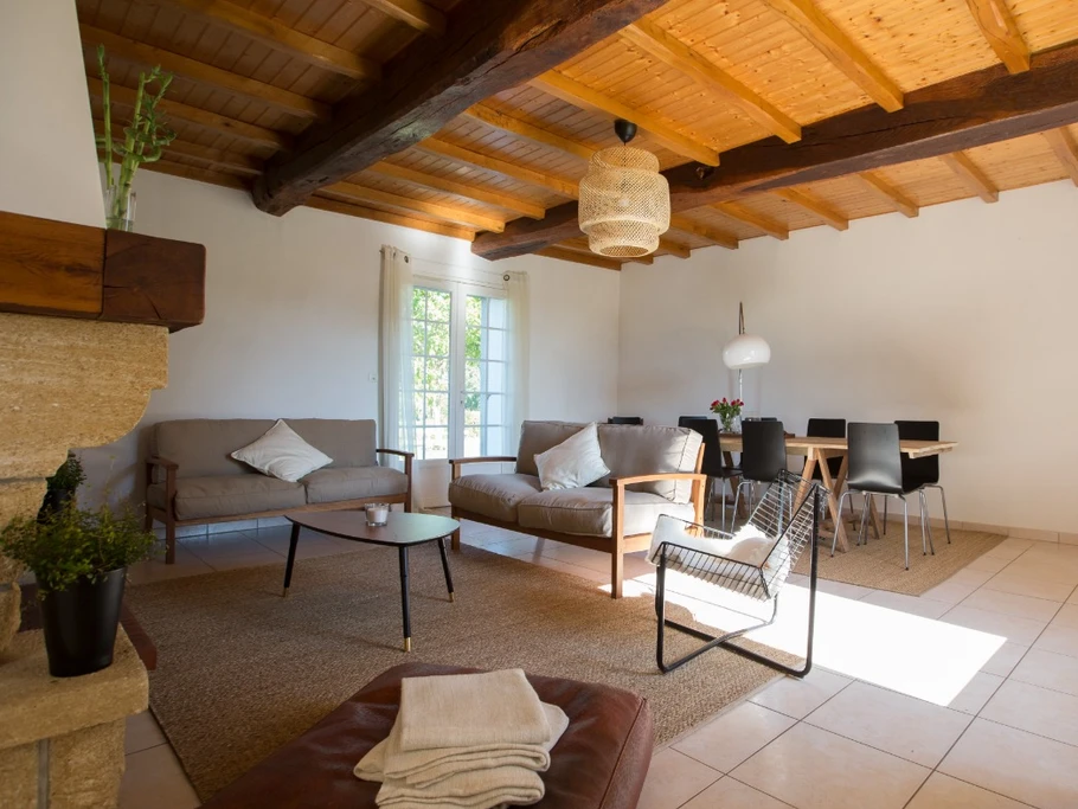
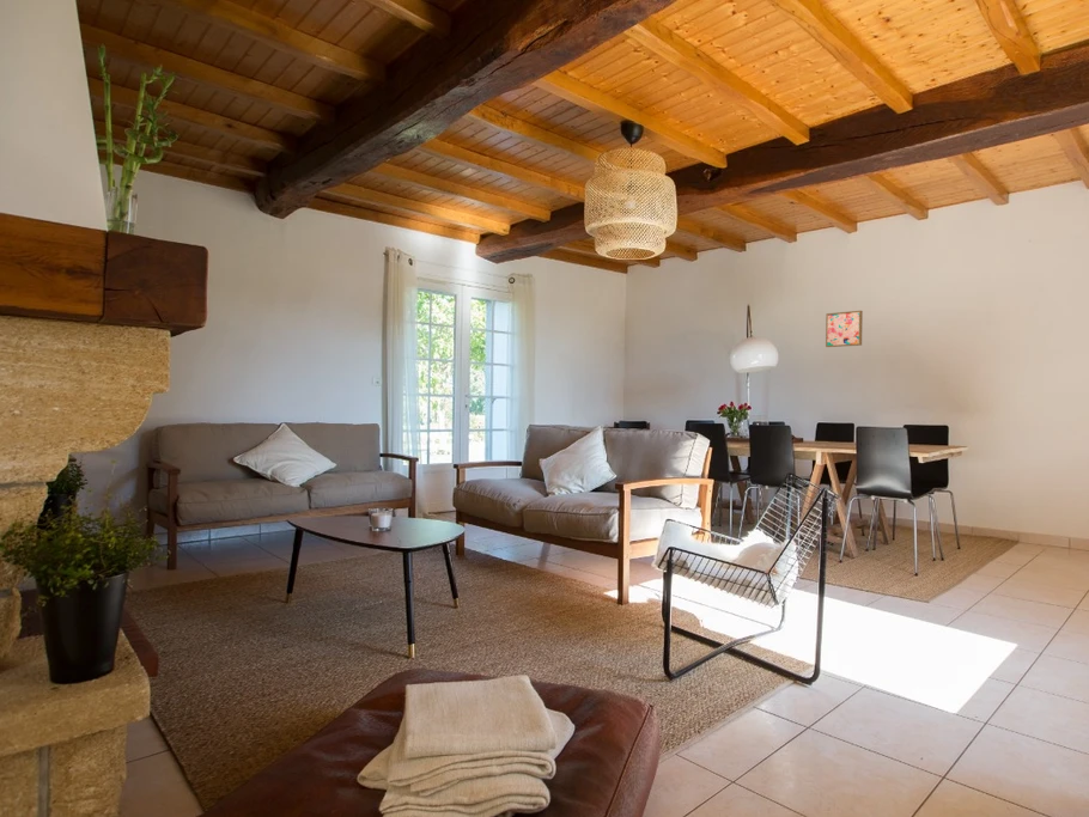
+ wall art (844, 329)
